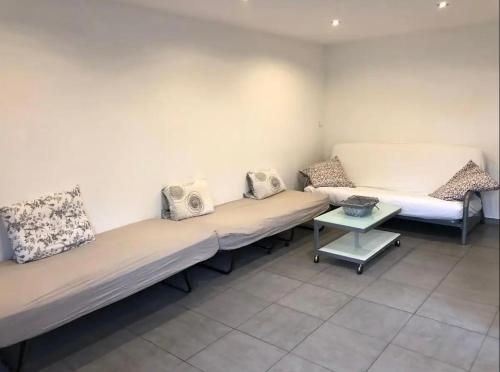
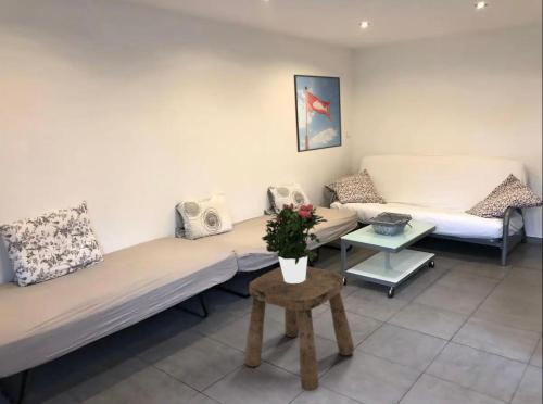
+ stool (298, 319)
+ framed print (319, 113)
+ potted flower (294, 241)
